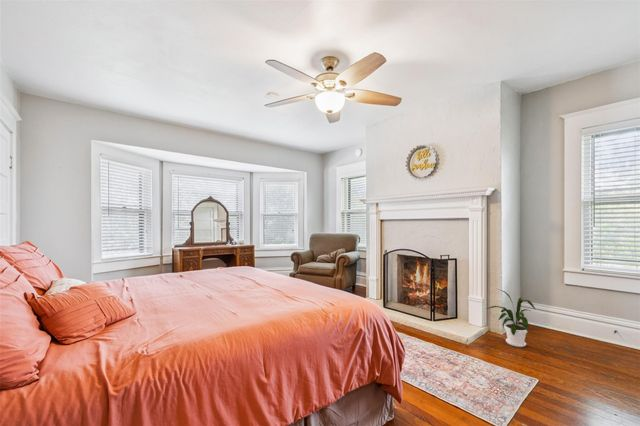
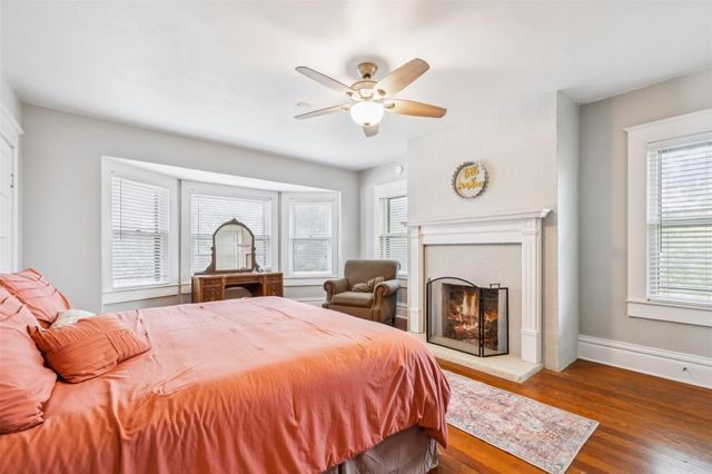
- house plant (513, 318)
